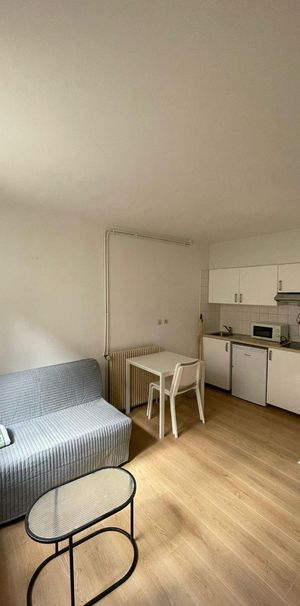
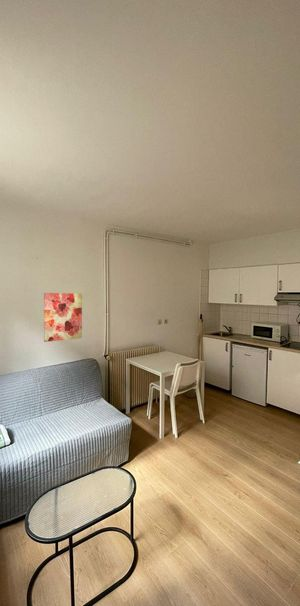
+ wall art (63, 316)
